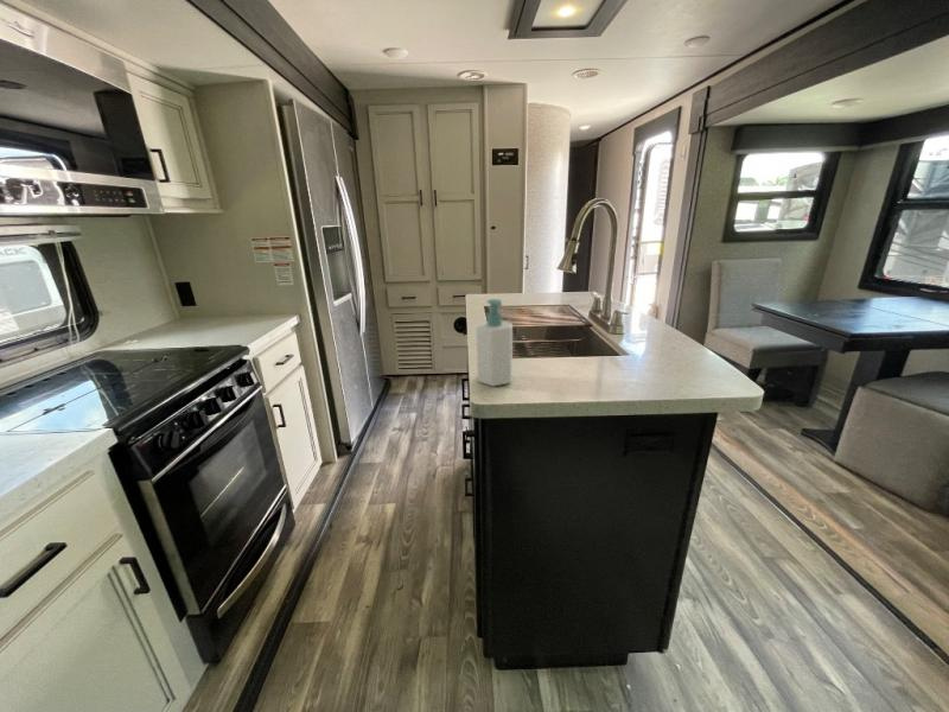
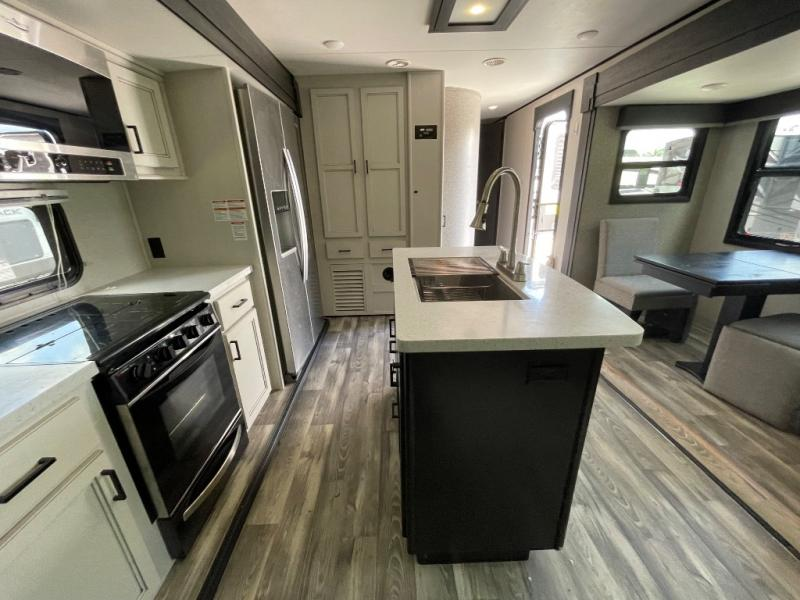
- soap bottle (495, 341)
